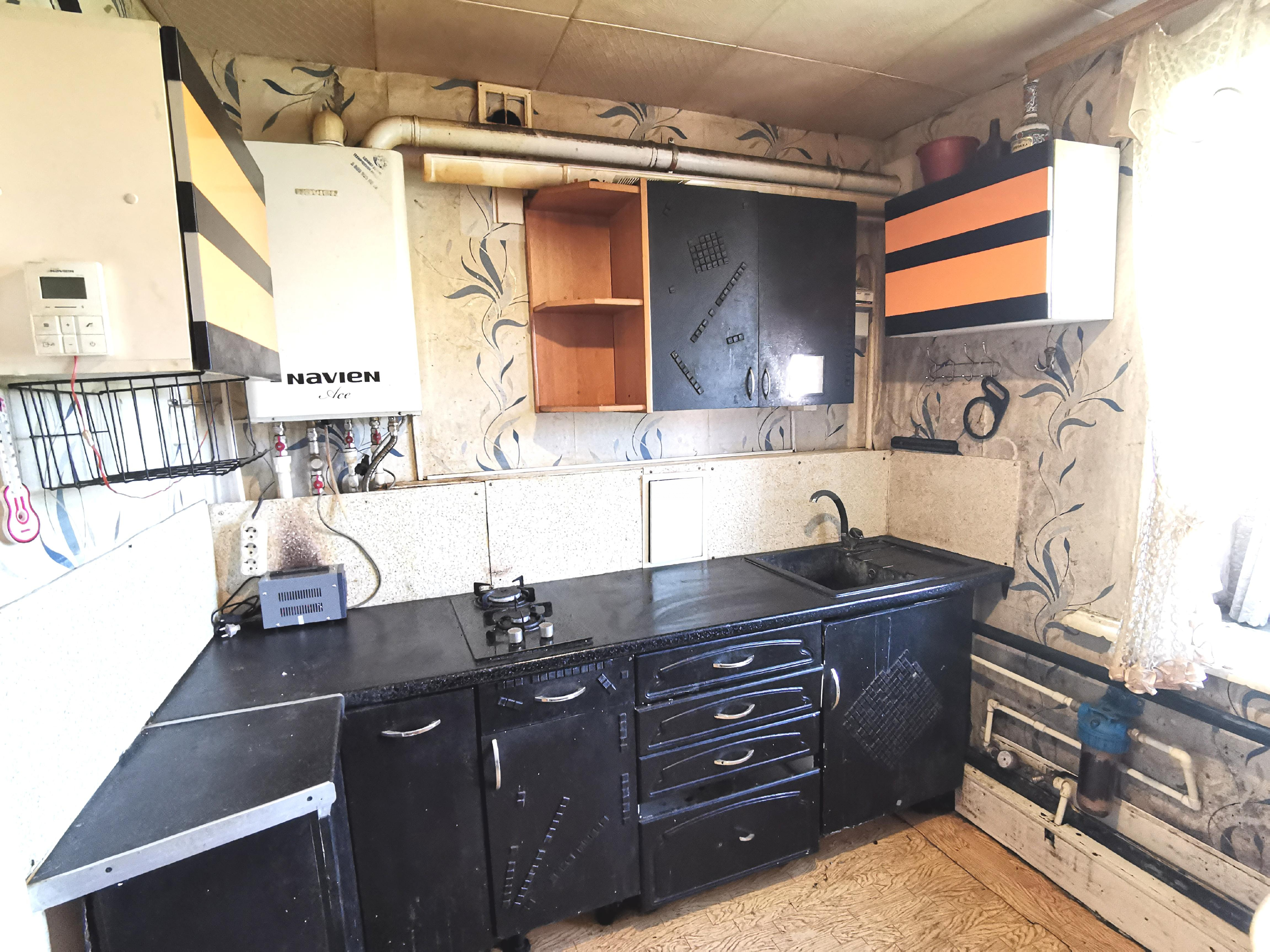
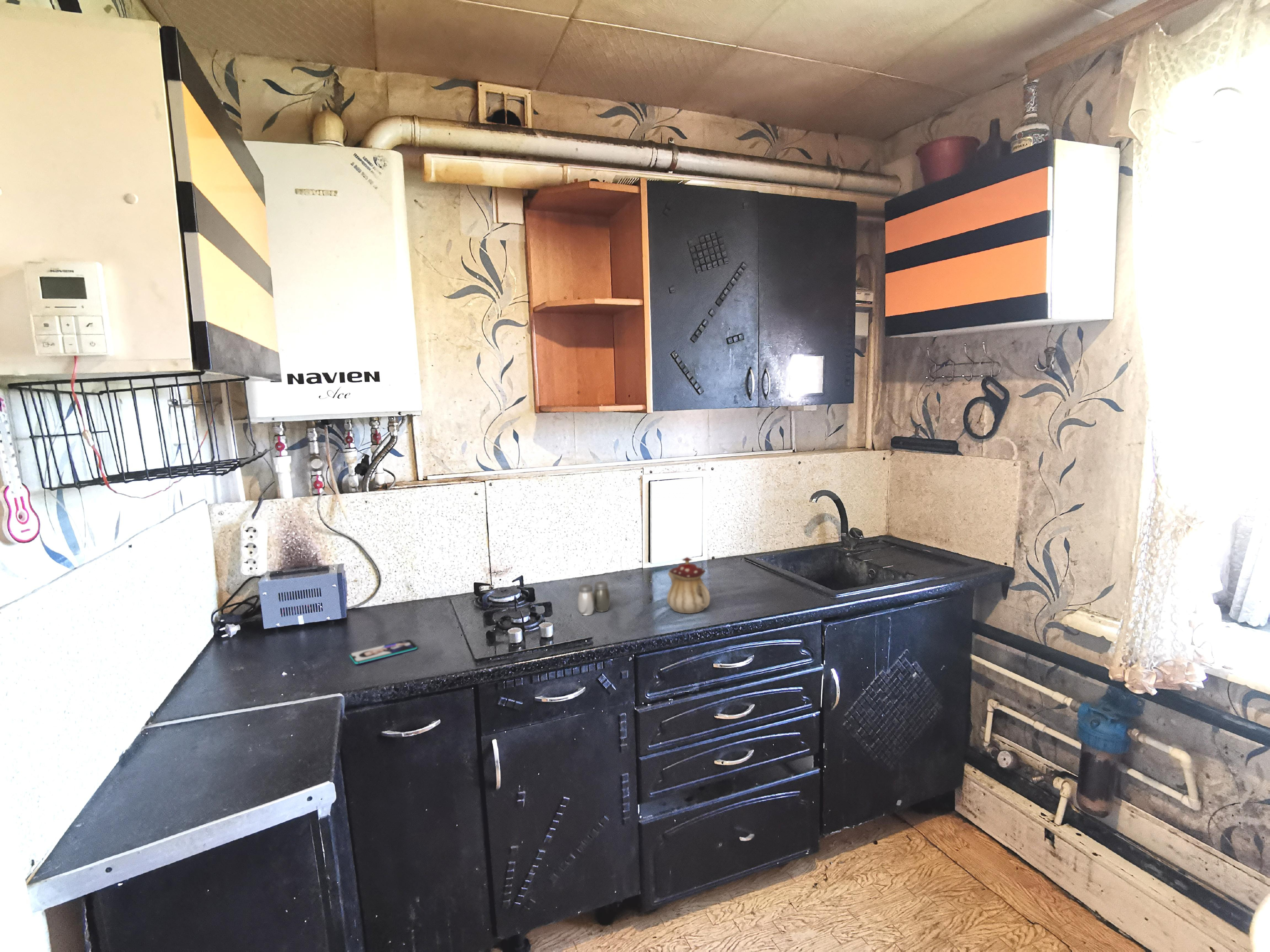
+ salt and pepper shaker (594, 597)
+ smartphone (384, 651)
+ teapot (689, 583)
